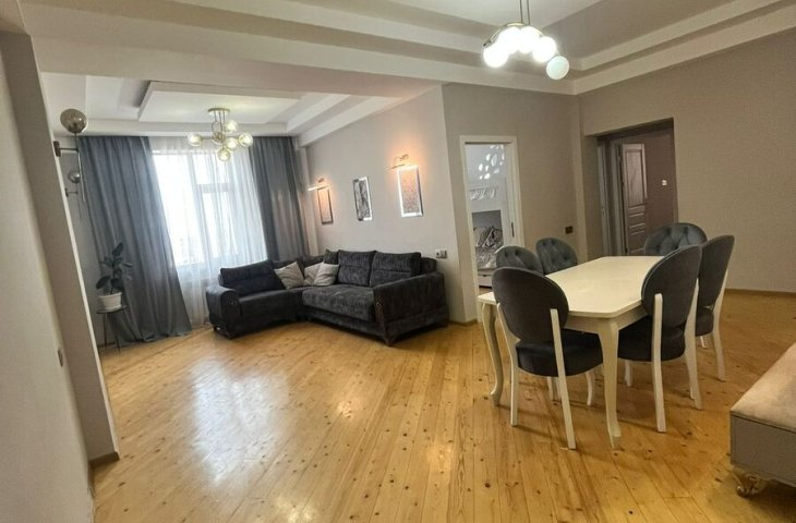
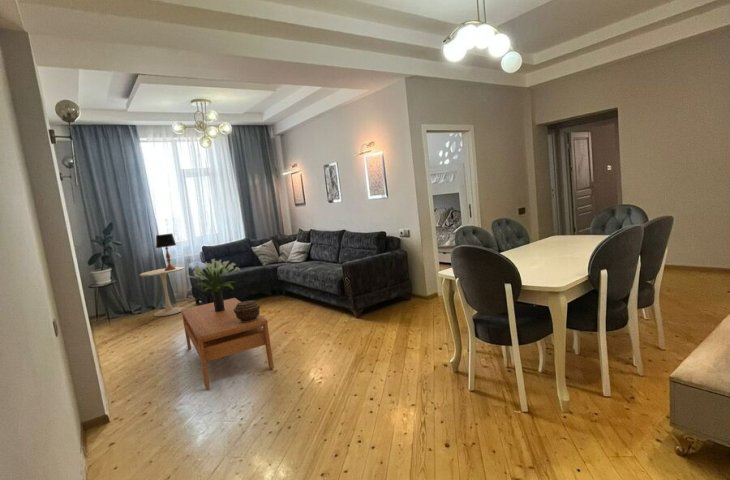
+ potted plant (214, 285)
+ coffee table (223, 335)
+ side table (165, 291)
+ table lamp (167, 252)
+ decorative container (247, 311)
